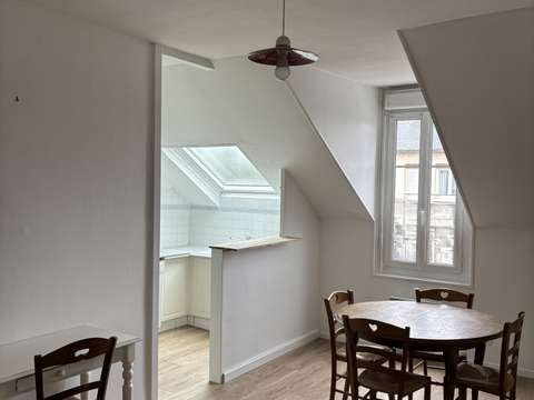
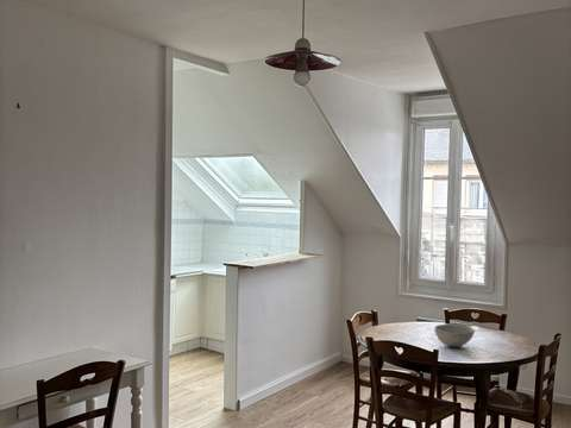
+ bowl (453, 336)
